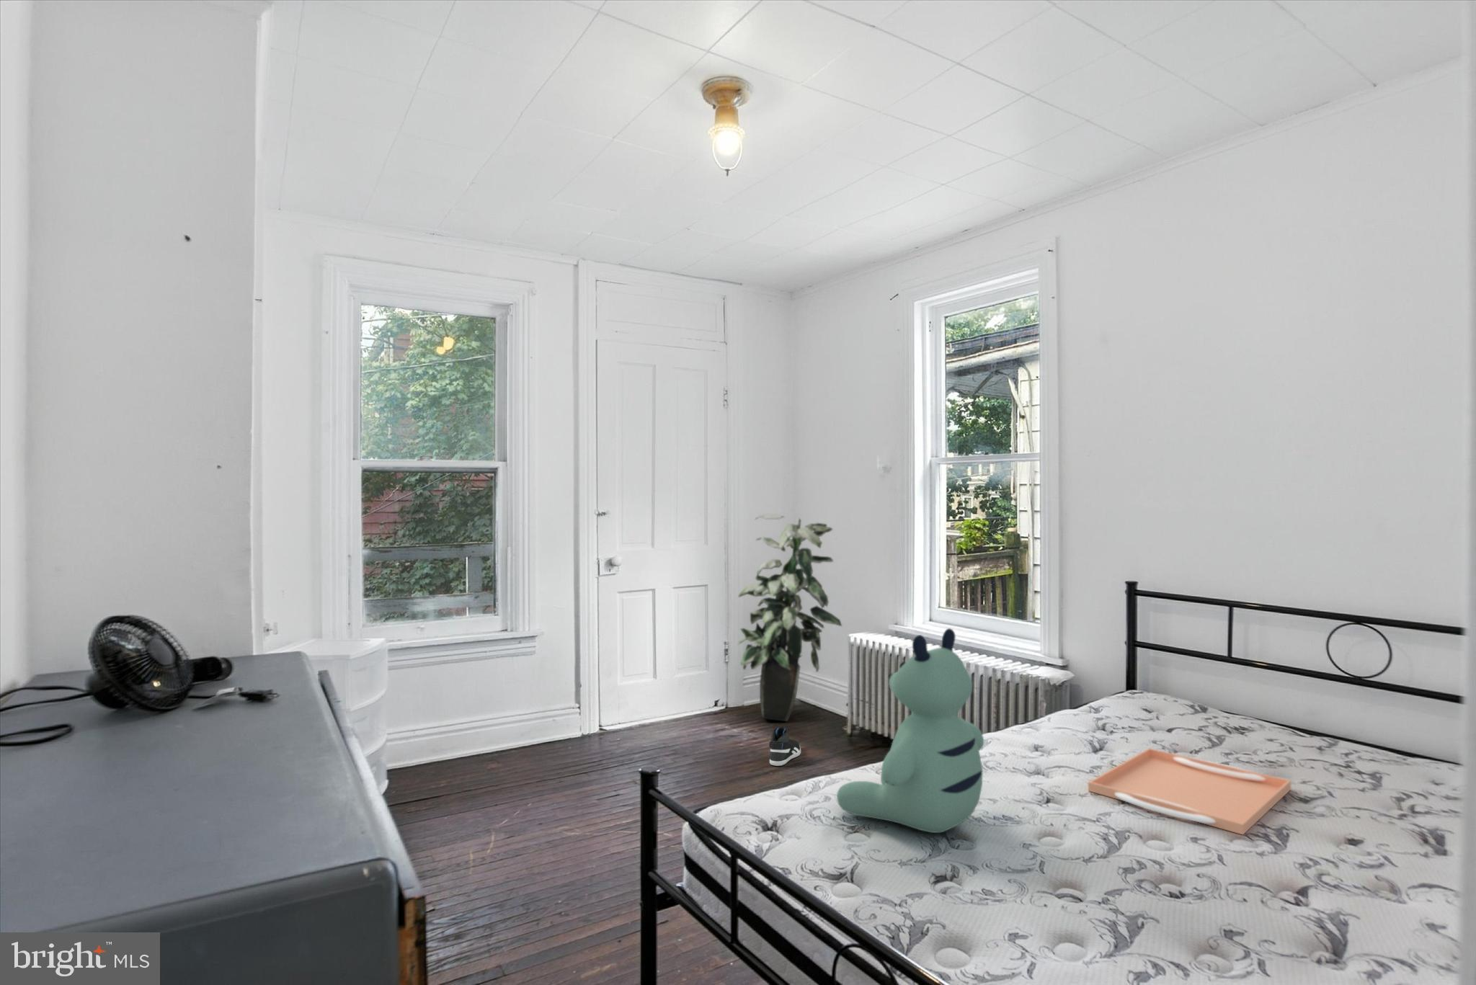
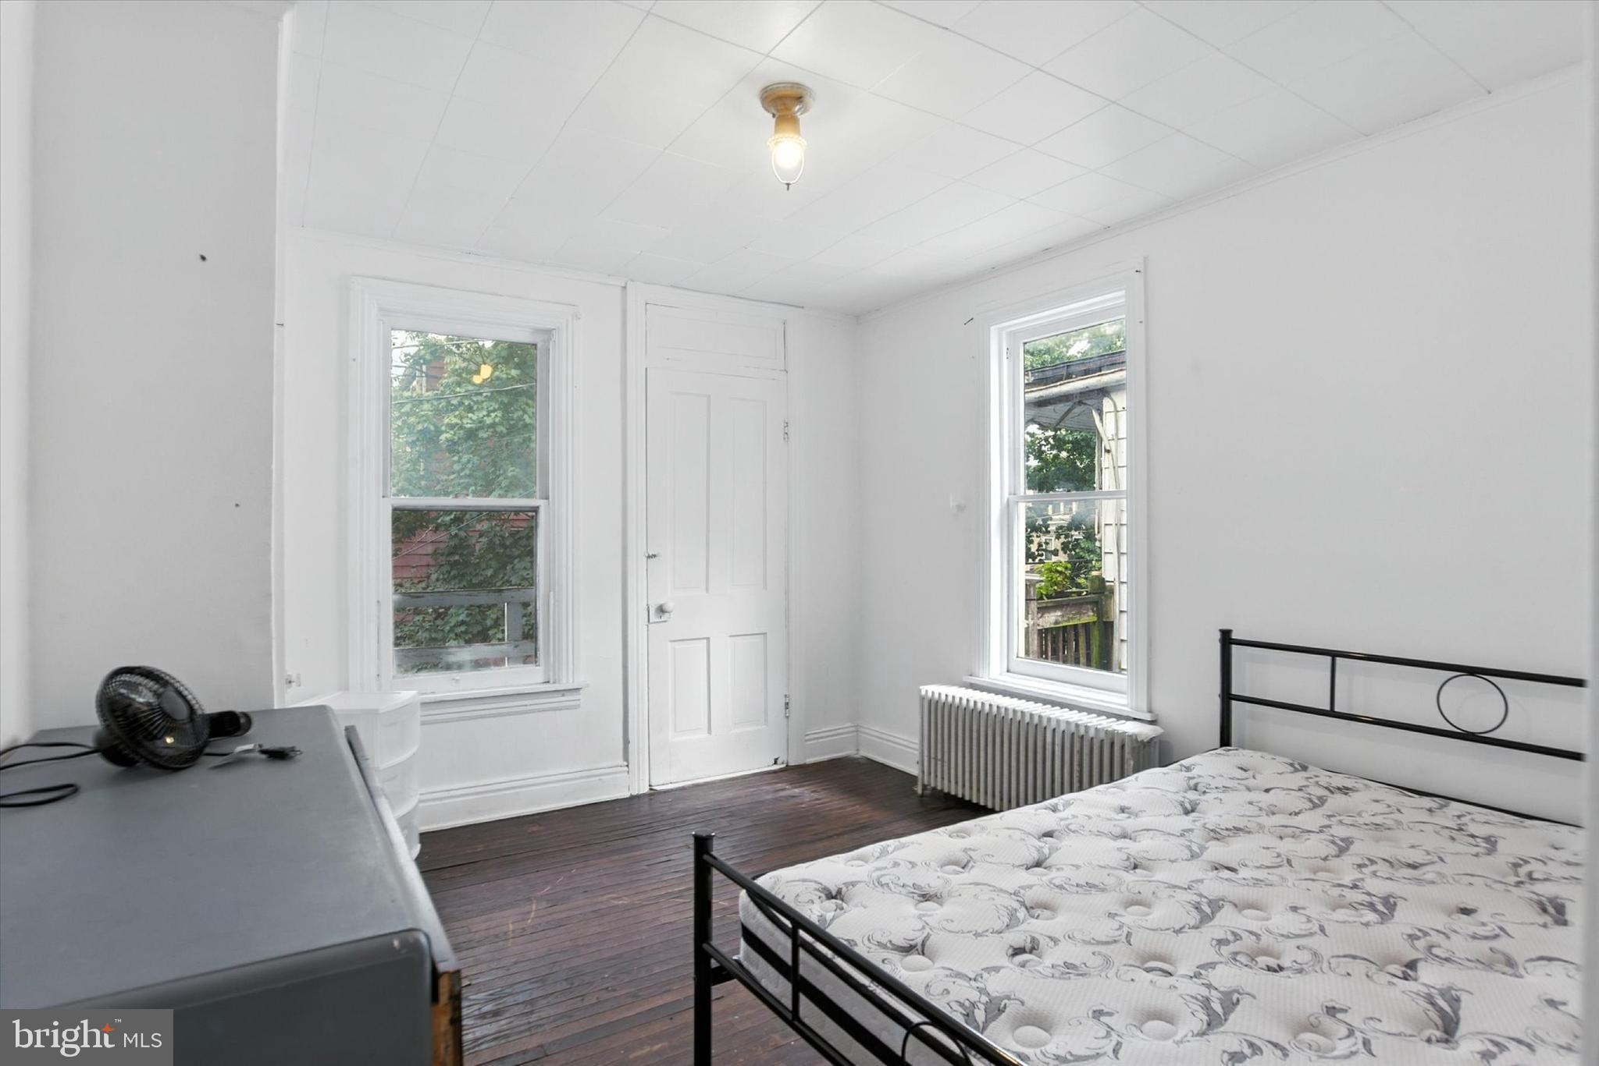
- serving tray (1189, 785)
- sneaker (786, 741)
- bear (910, 722)
- indoor plant (783, 615)
